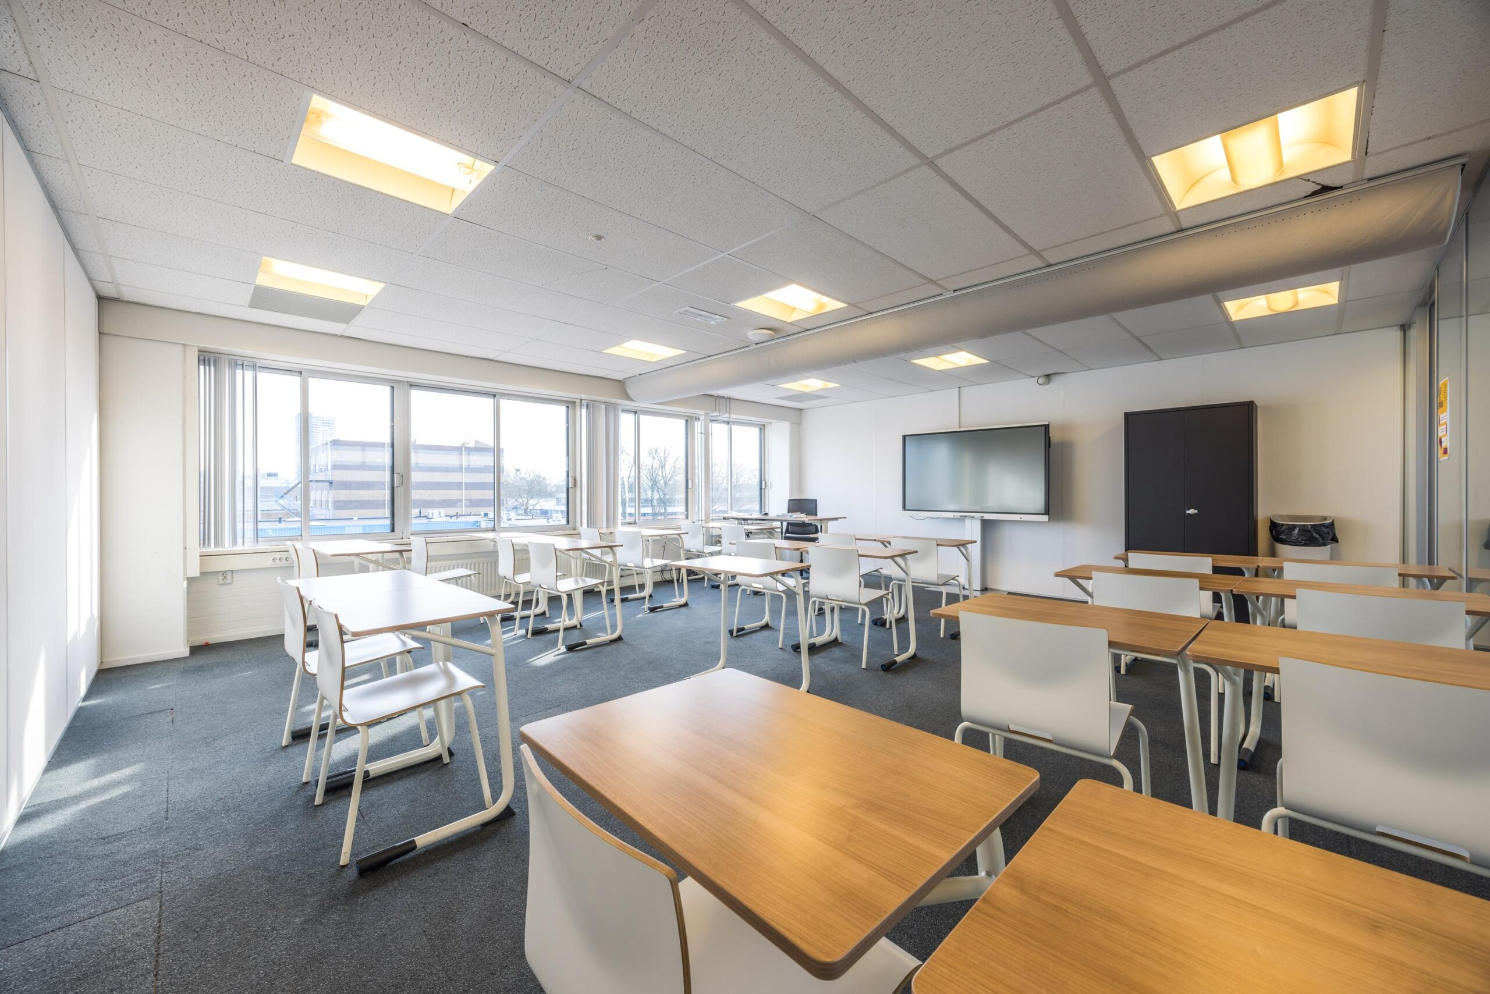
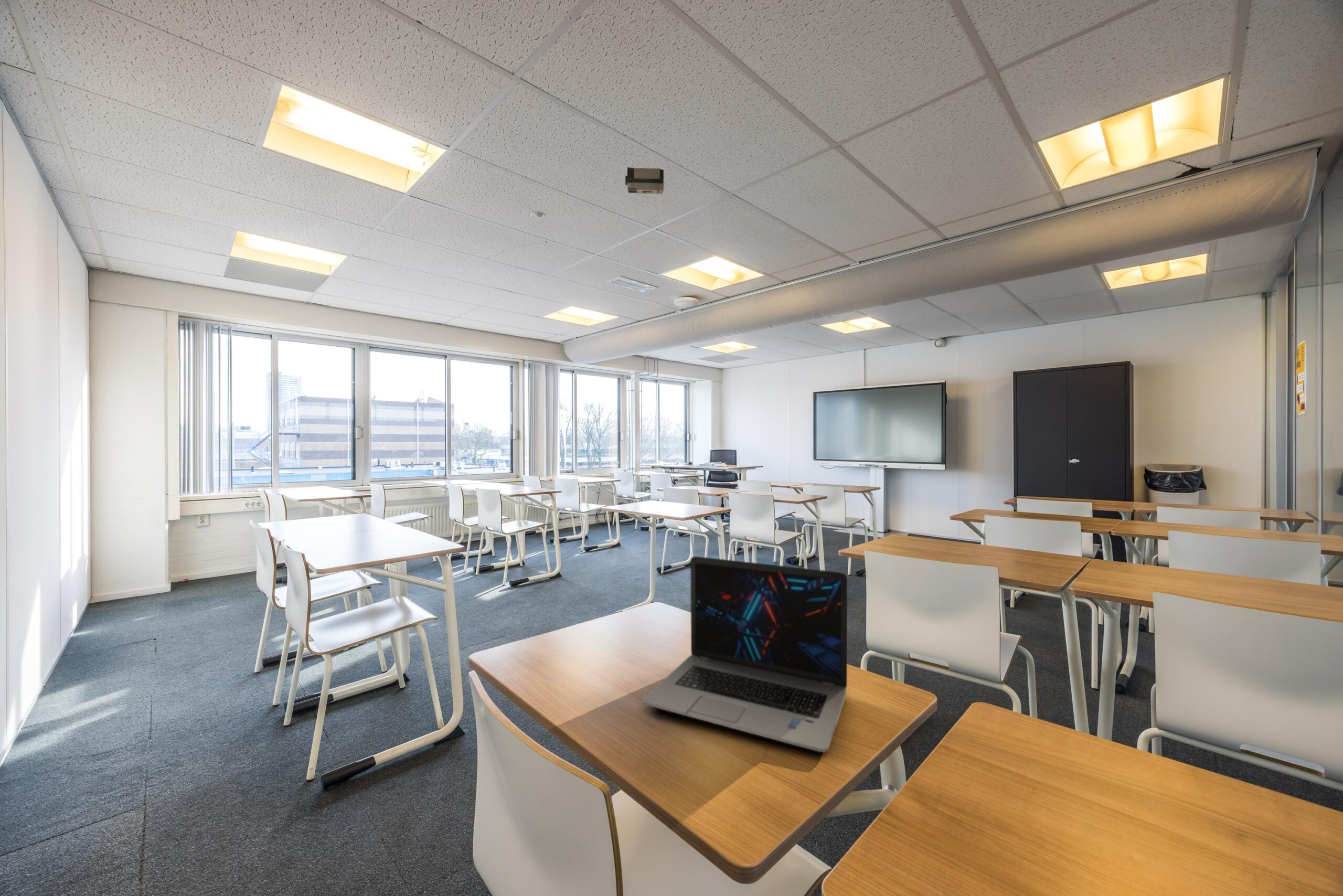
+ projector (644, 177)
+ laptop (747, 639)
